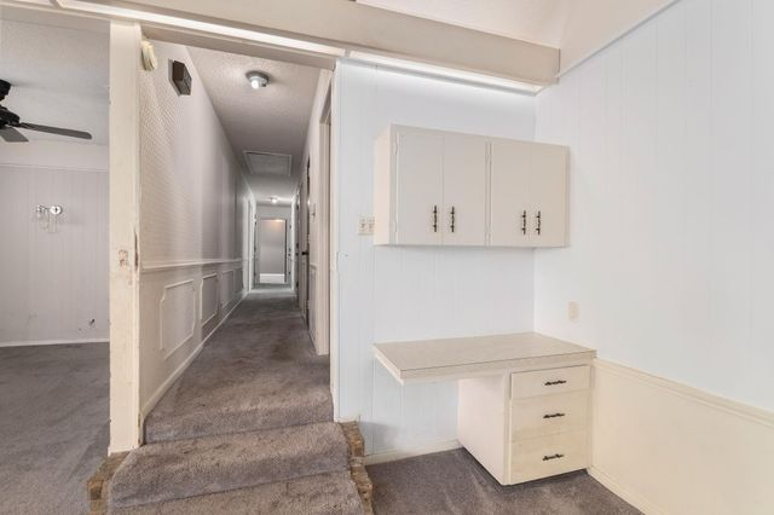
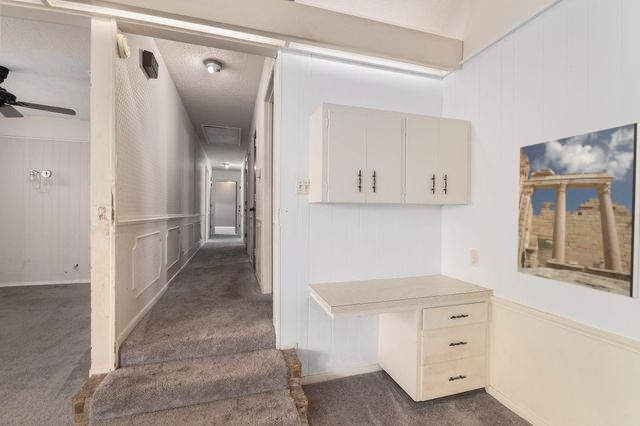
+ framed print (568, 210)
